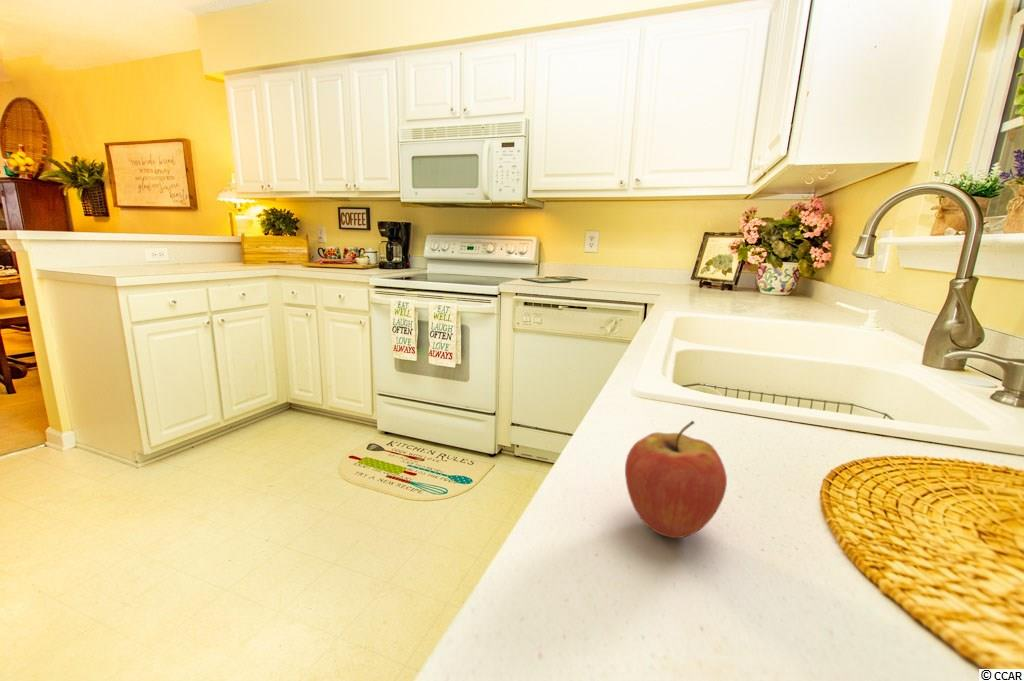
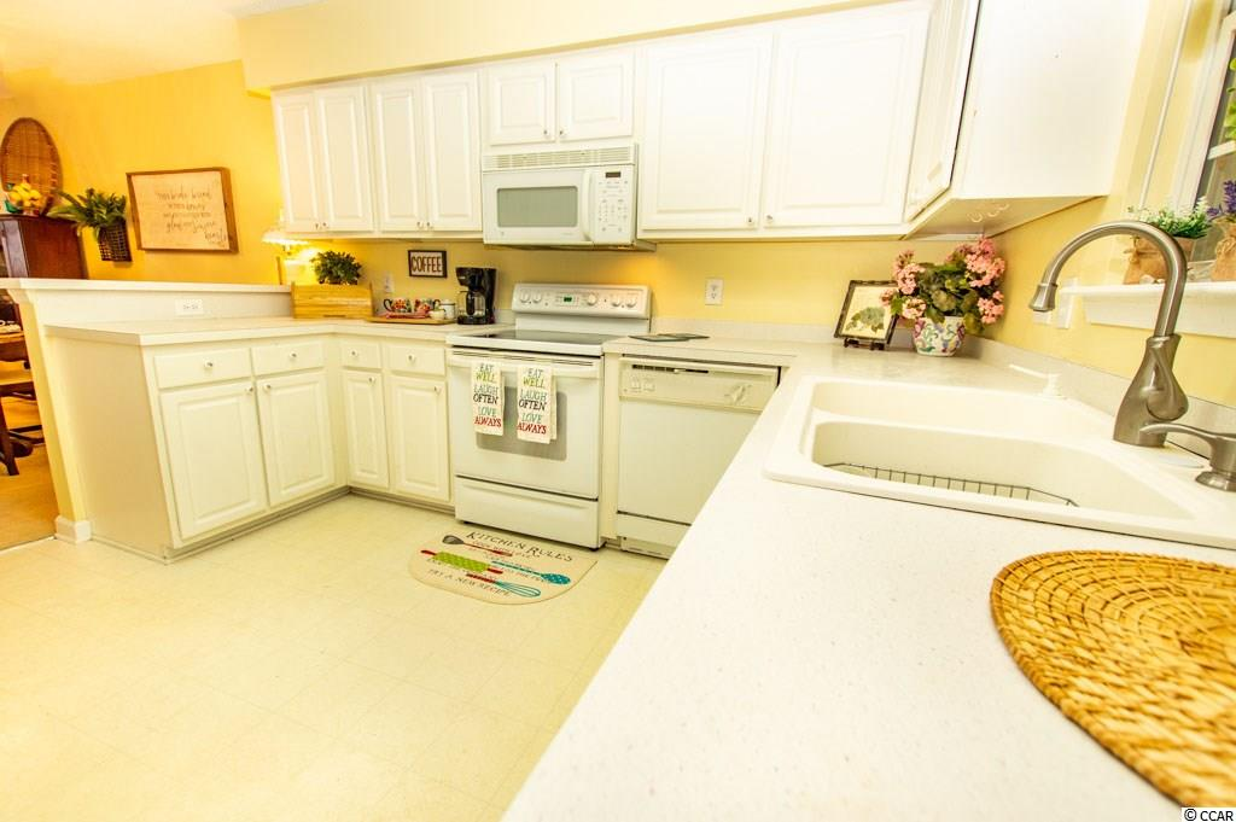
- fruit (673, 475)
